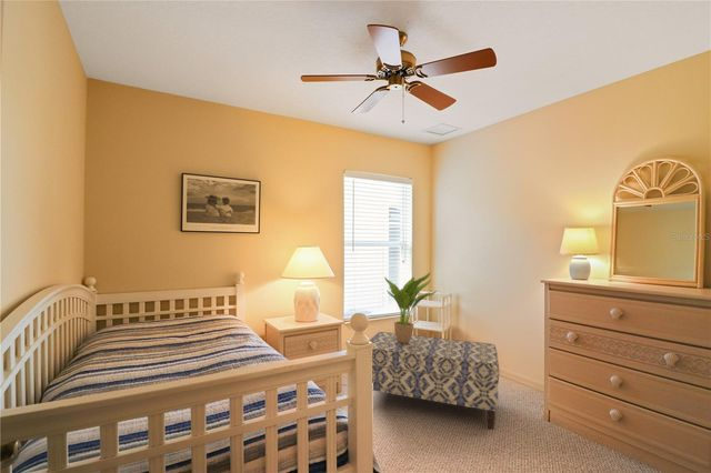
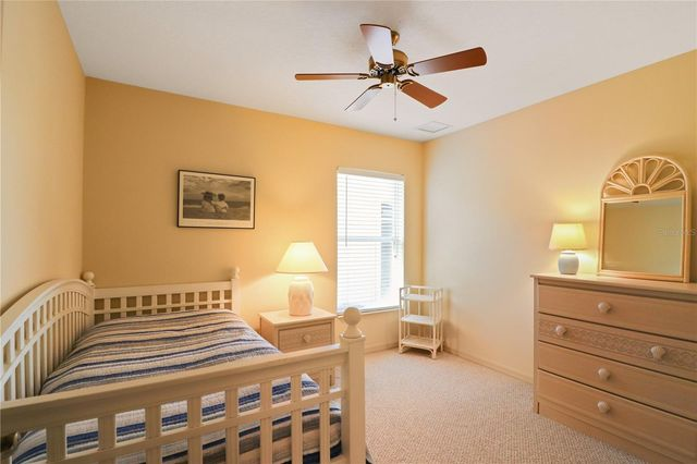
- bench (429, 374)
- potted plant (408, 305)
